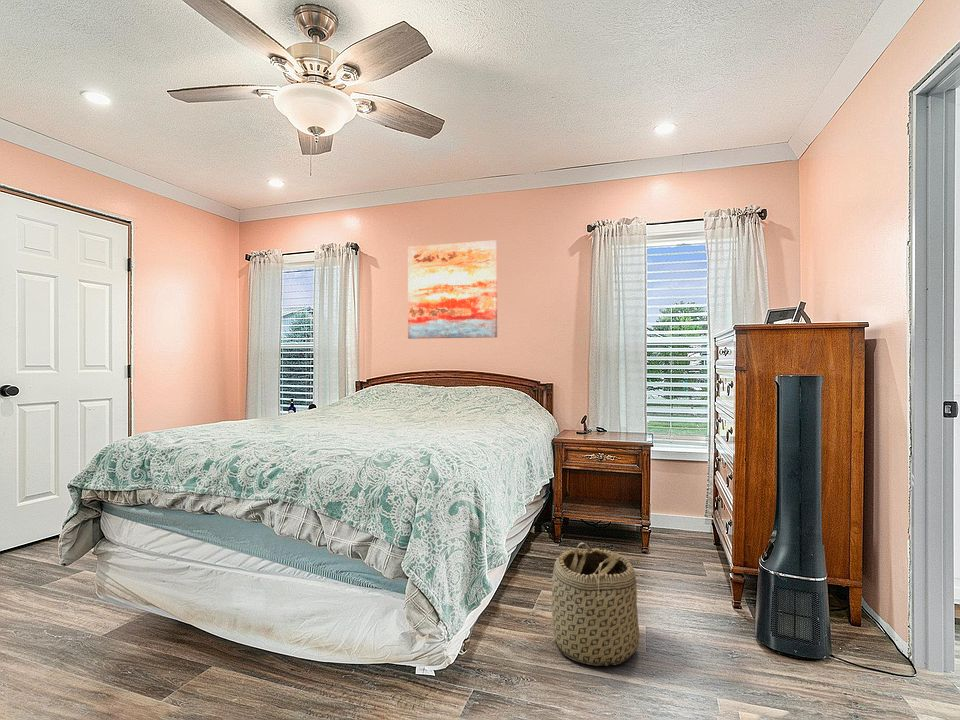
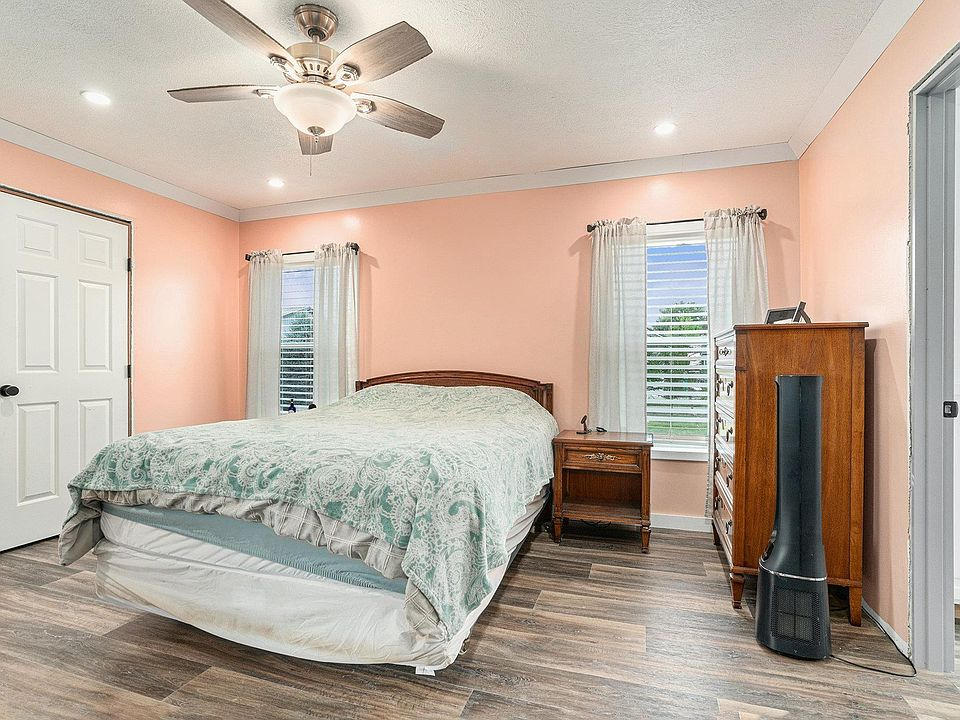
- wall art (451, 290)
- basket (594, 600)
